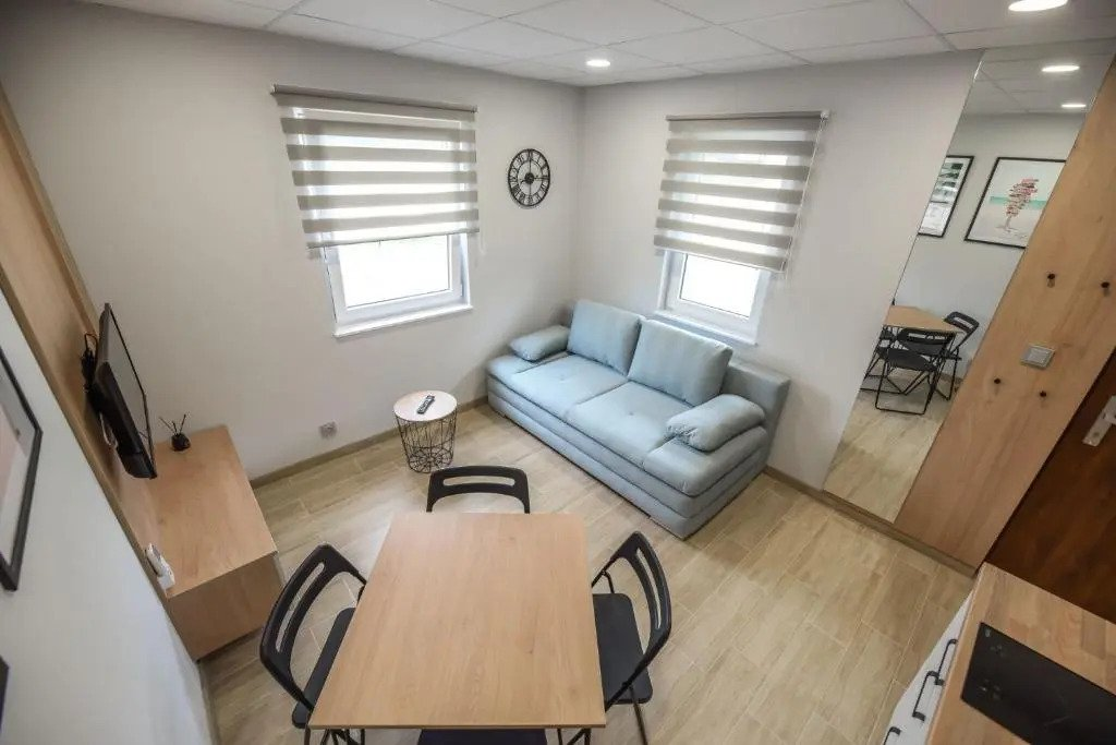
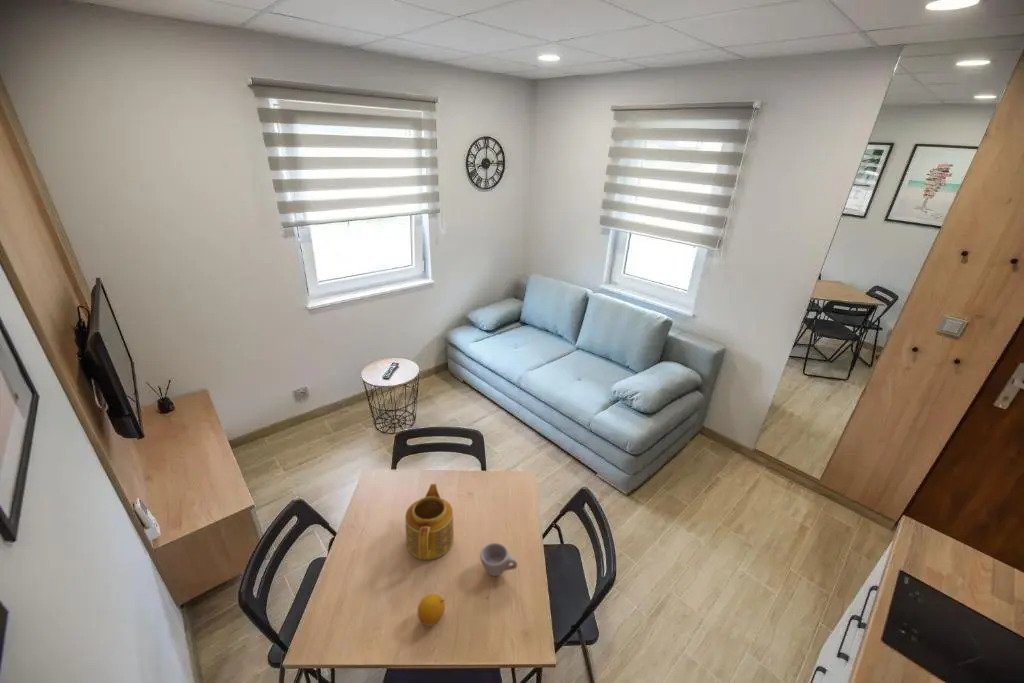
+ fruit (431, 609)
+ cup (498, 562)
+ teapot (429, 523)
